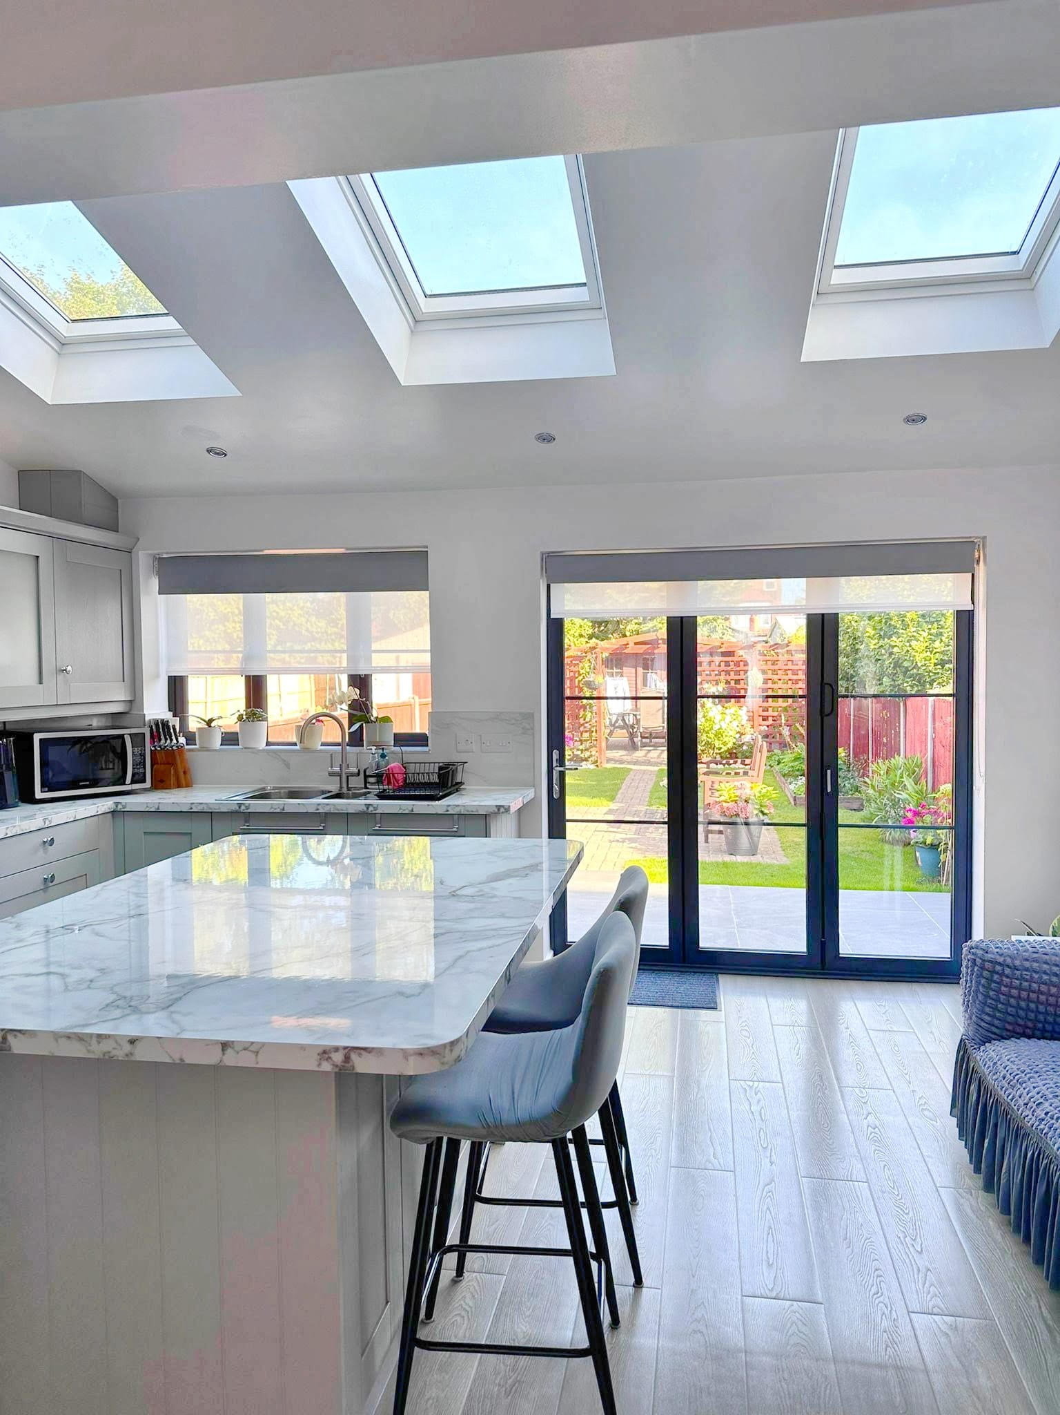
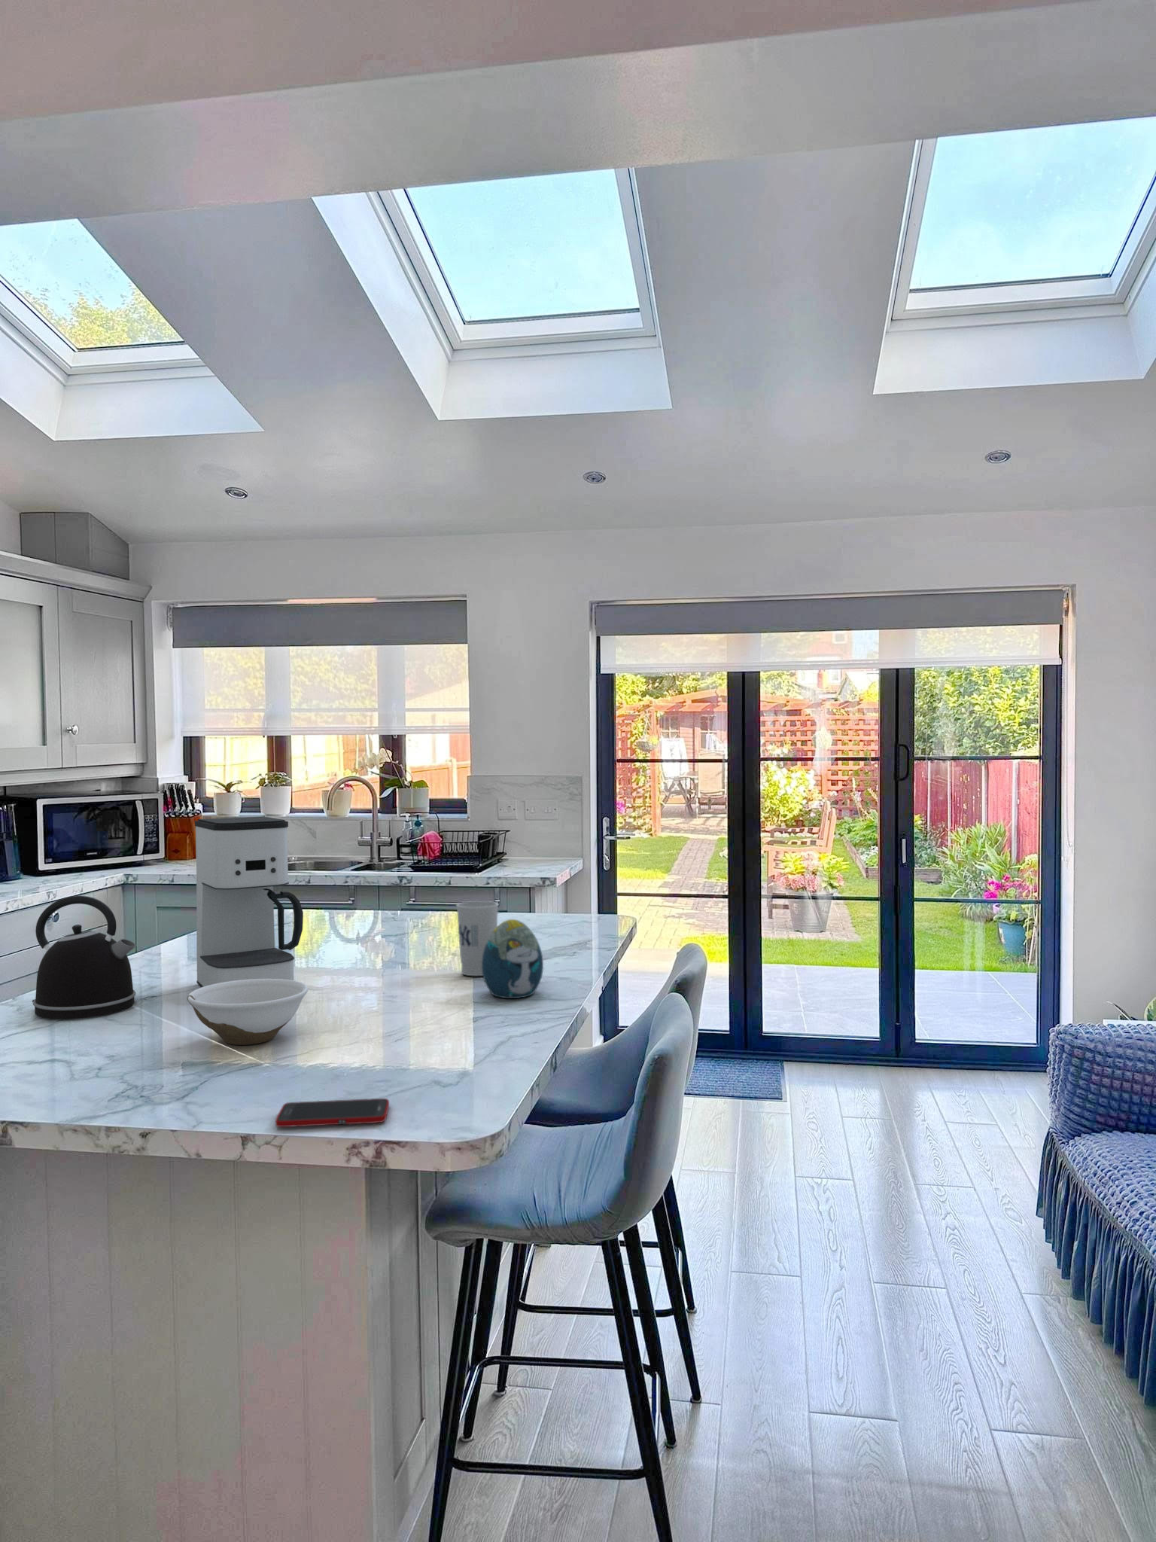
+ kettle (83, 952)
+ coffee maker (253, 903)
+ decorative egg (511, 957)
+ cell phone (334, 1113)
+ cup (477, 939)
+ bowl (249, 1014)
